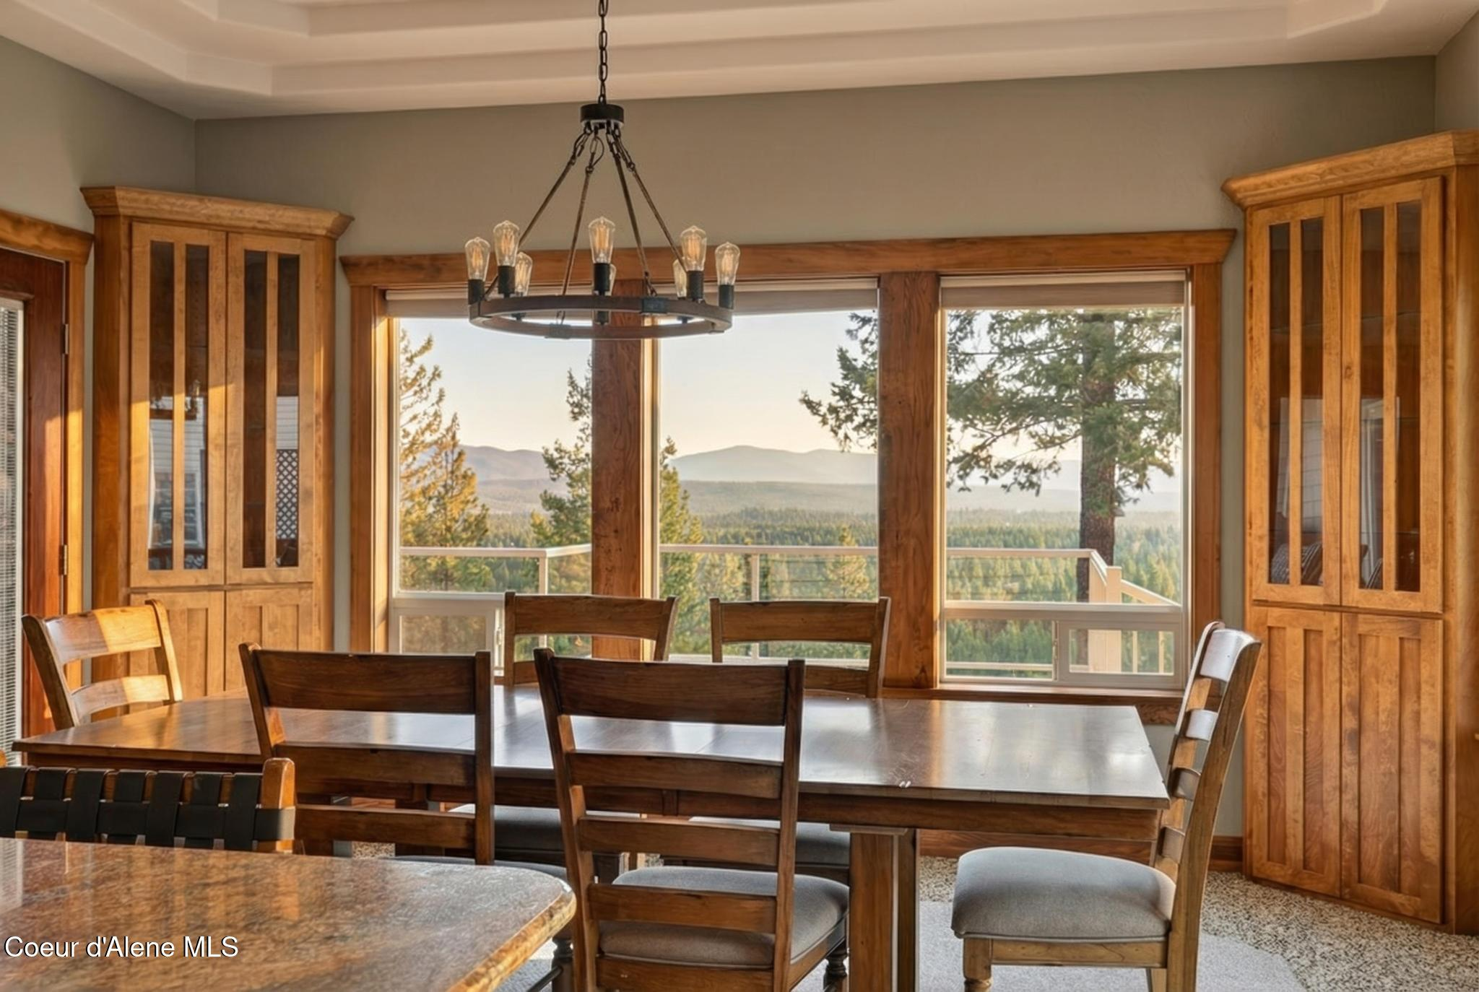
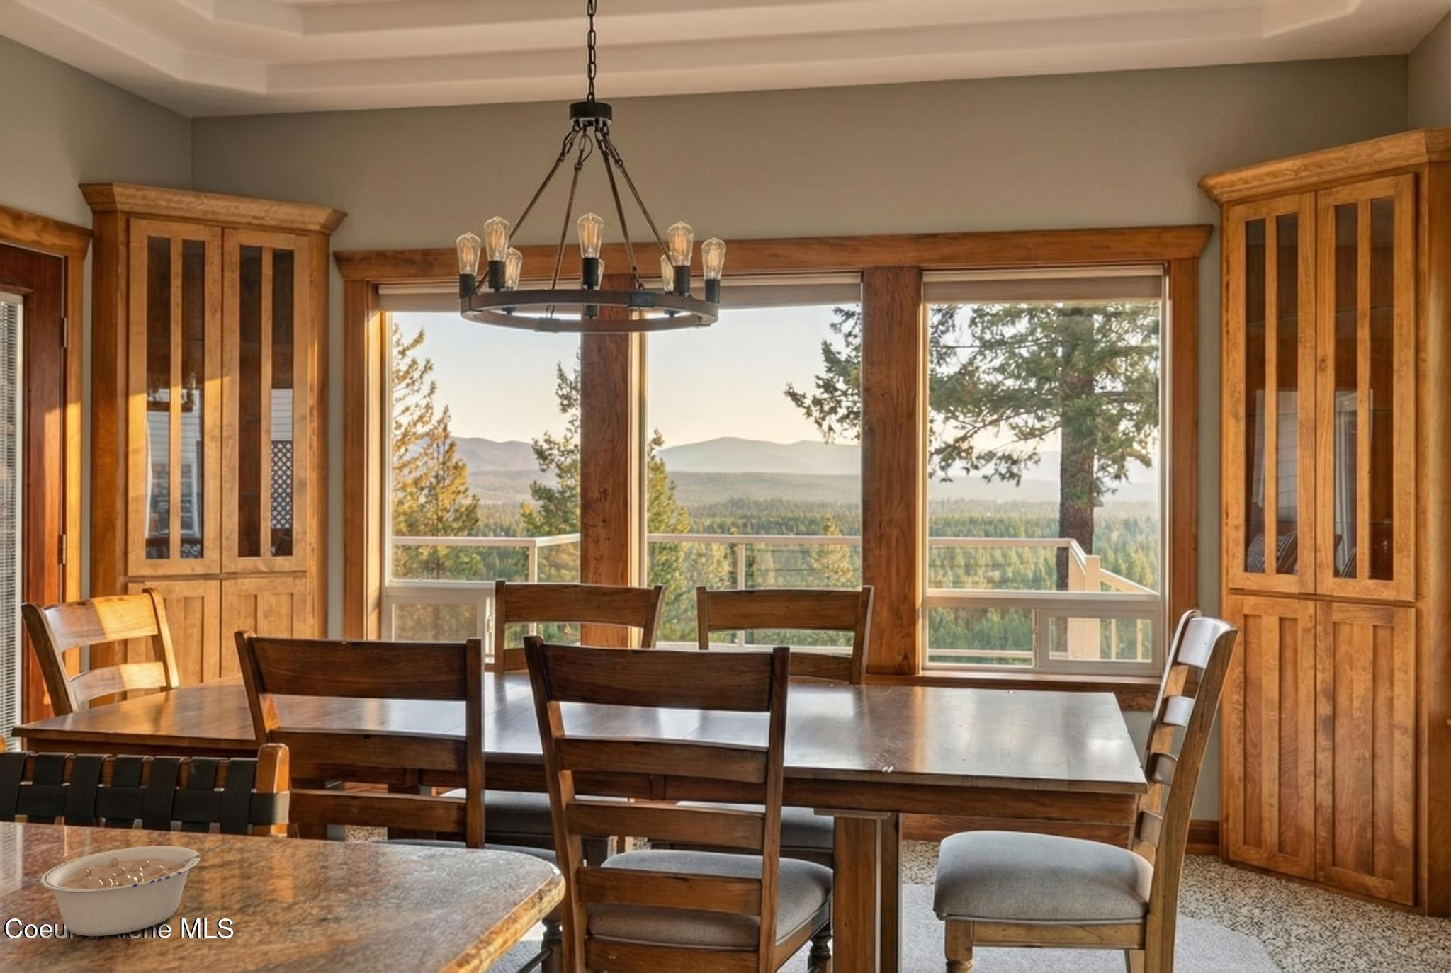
+ legume (127, 885)
